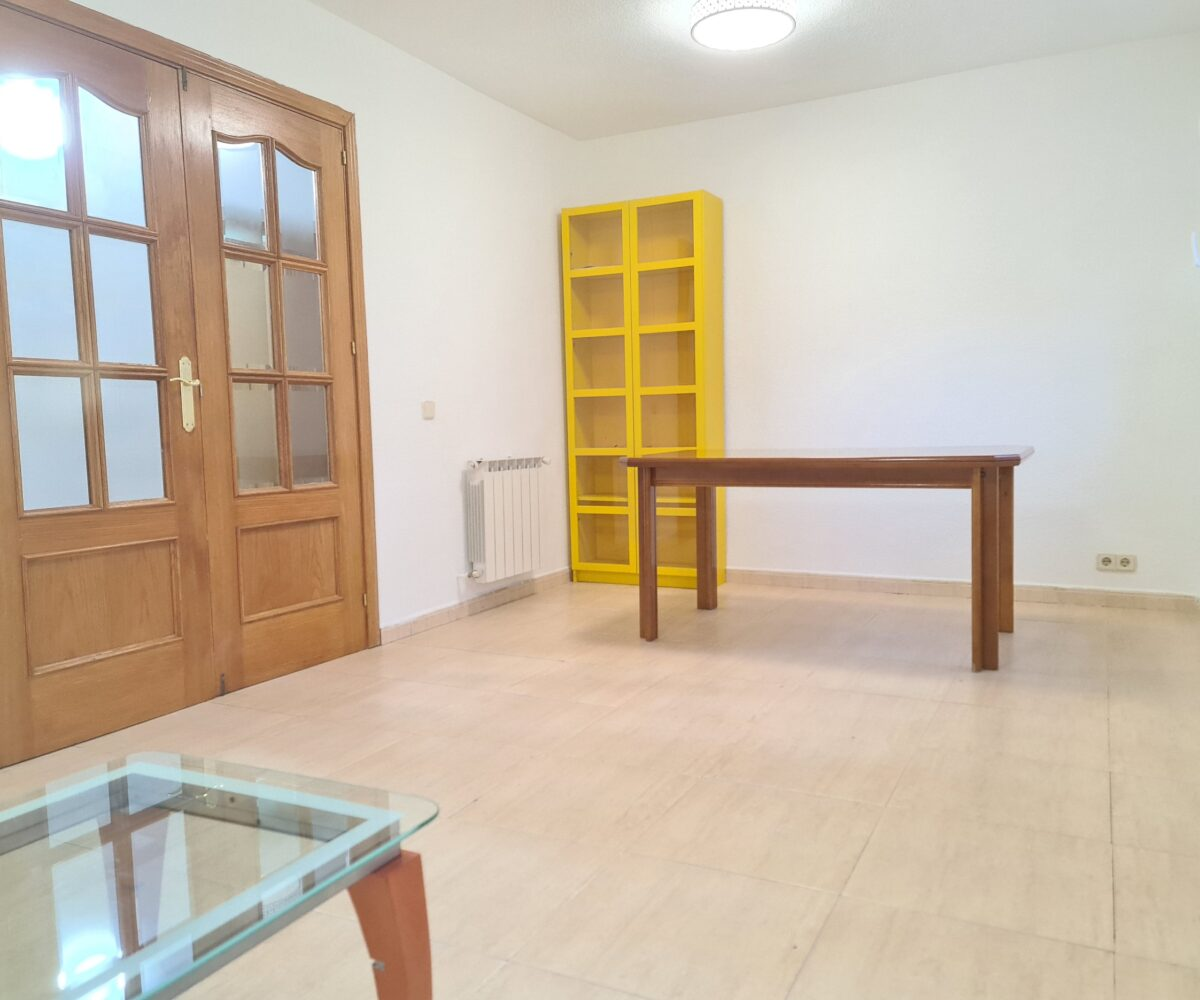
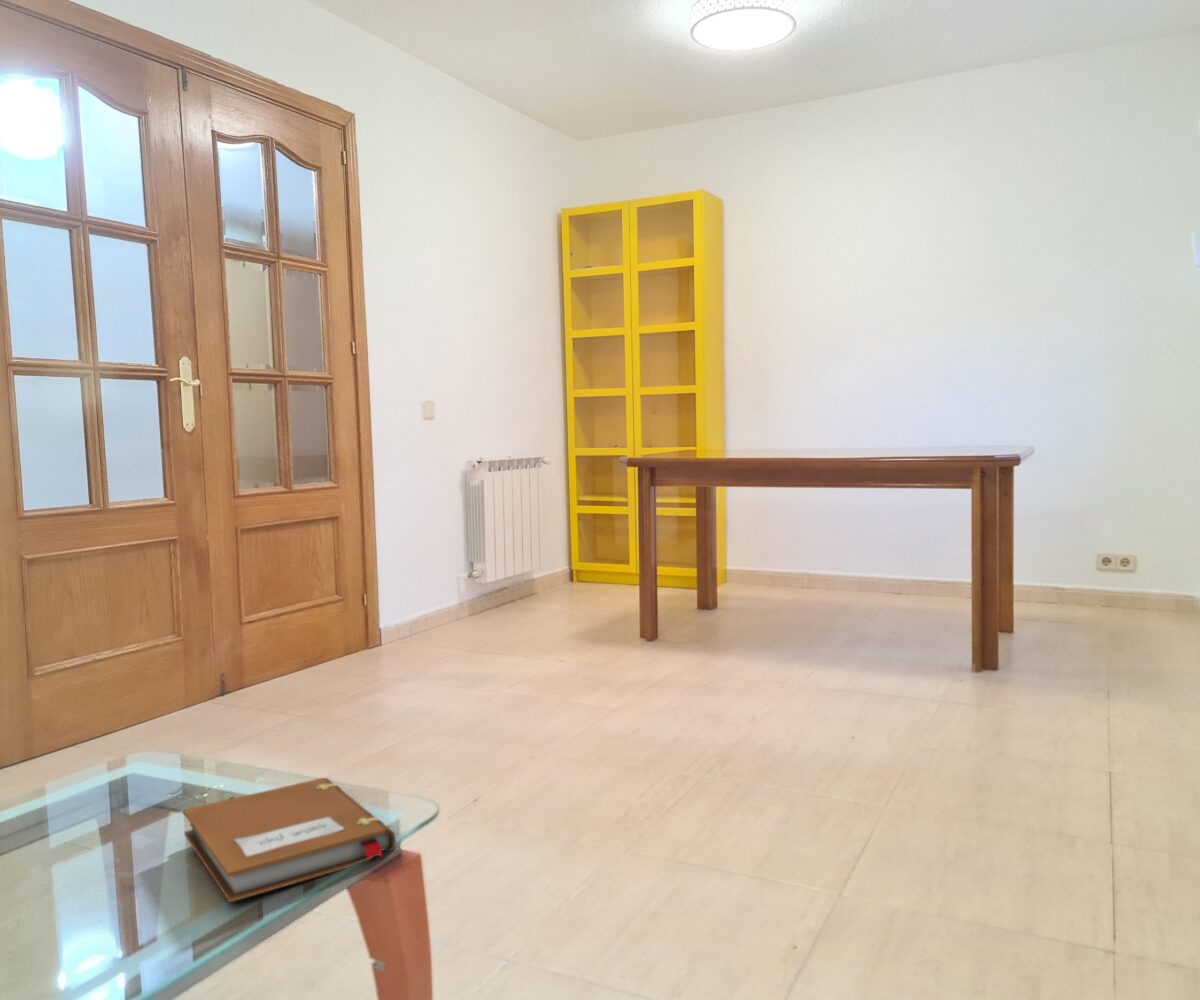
+ notebook (288, 832)
